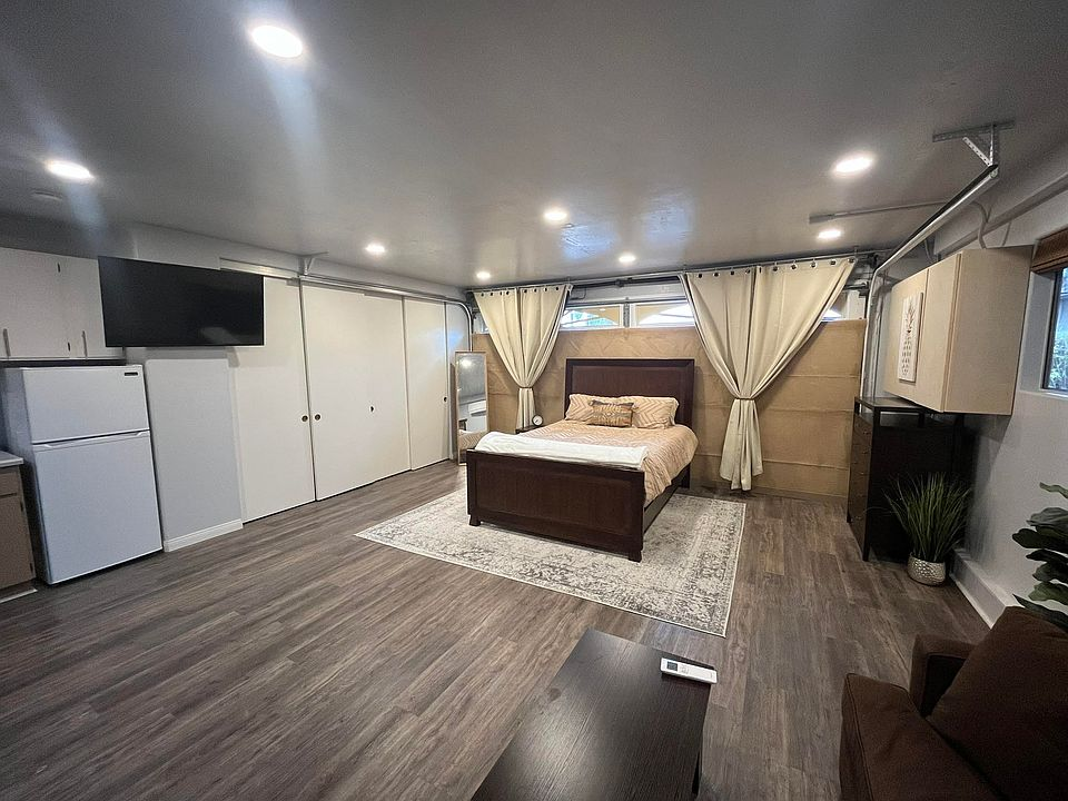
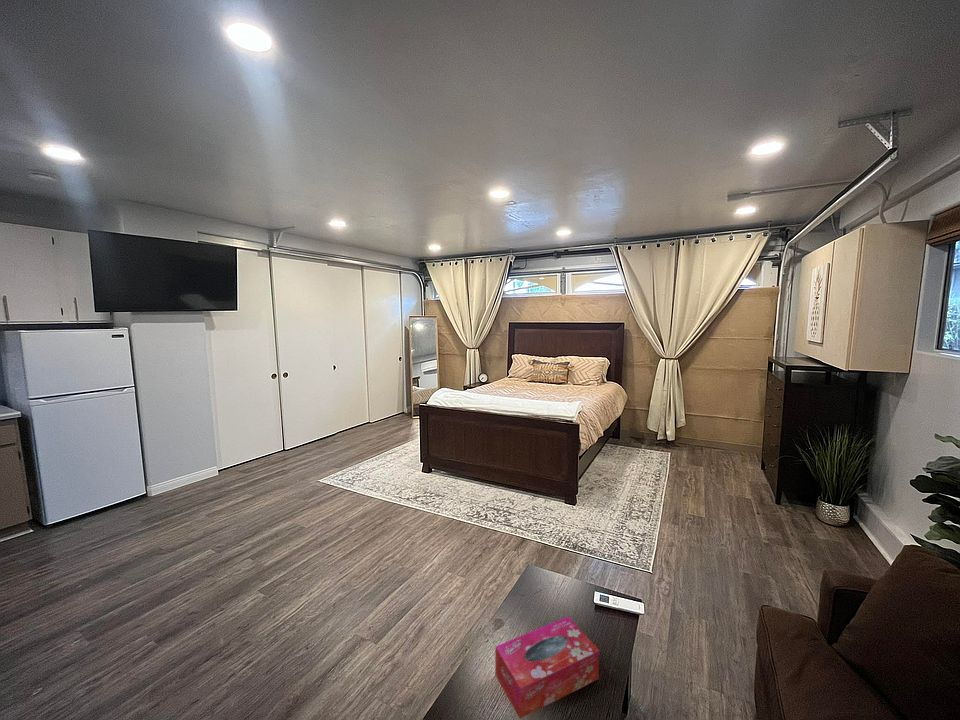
+ tissue box (546, 662)
